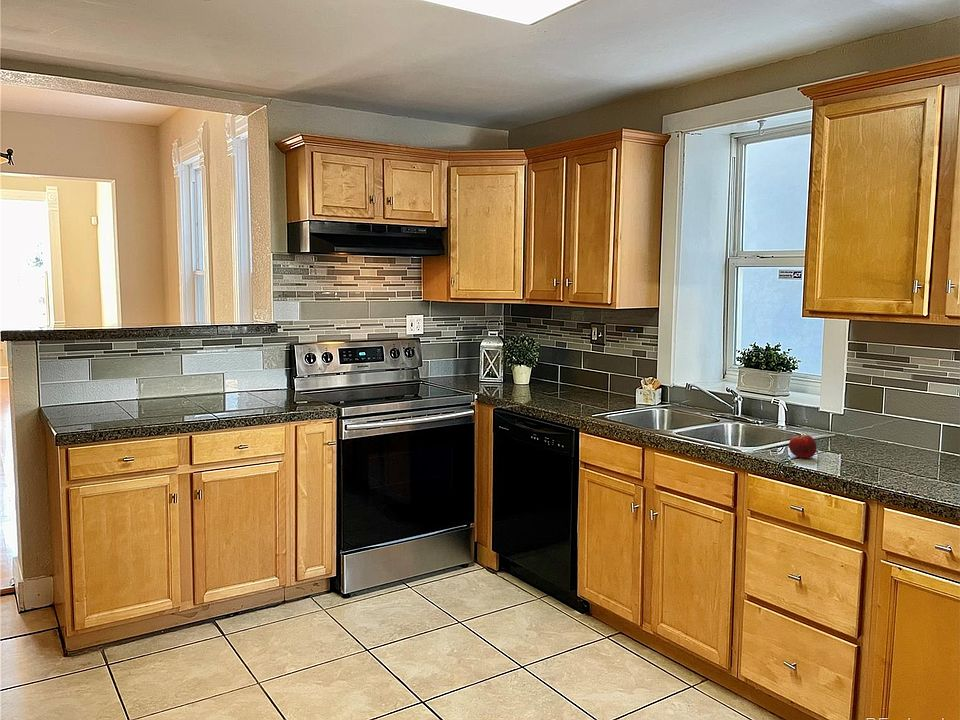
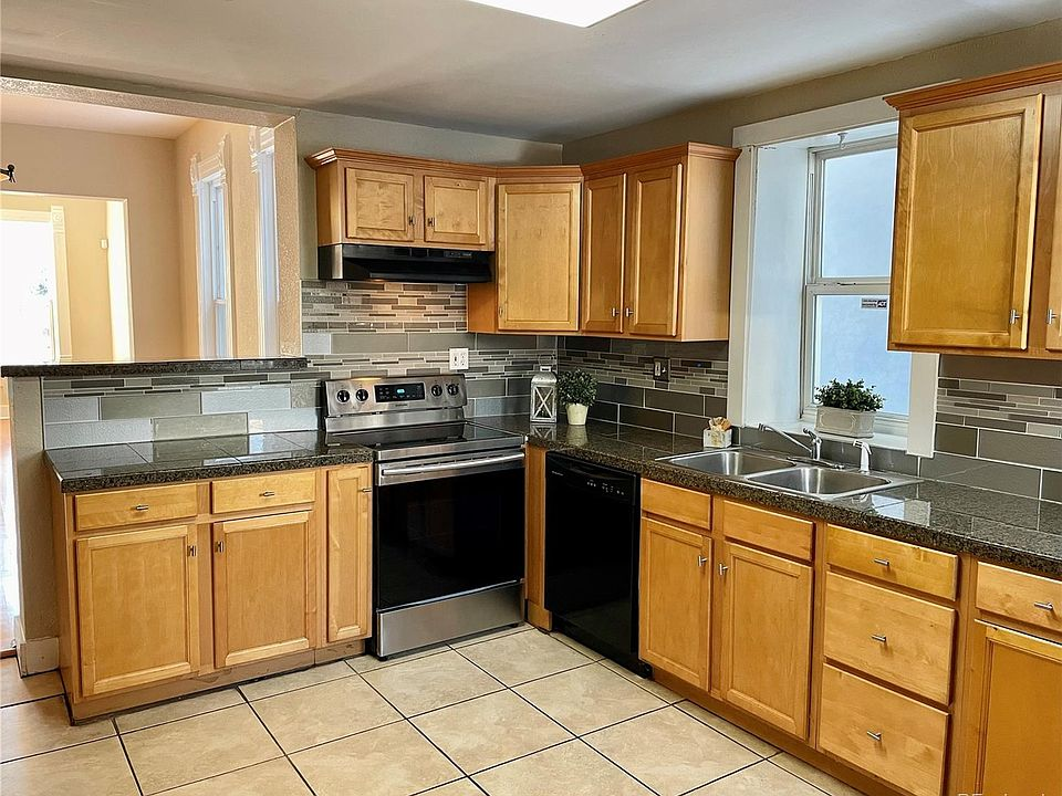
- fruit (803, 445)
